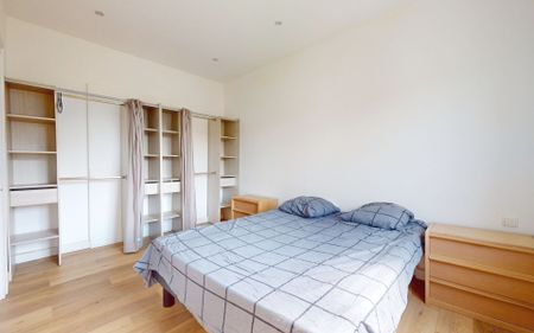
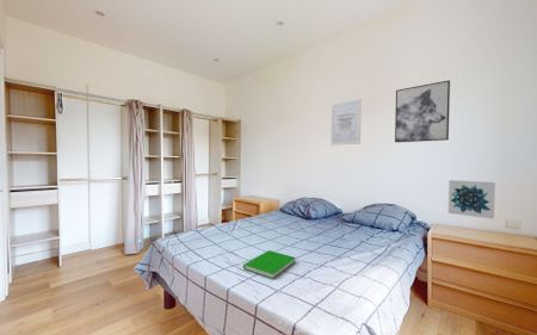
+ wall art (470, 198)
+ book (270, 262)
+ wall art (345, 123)
+ wall art (420, 113)
